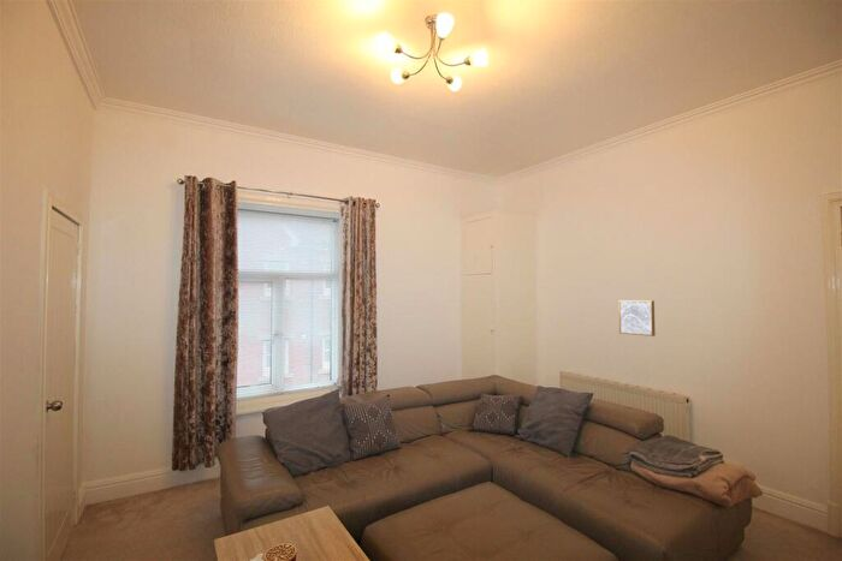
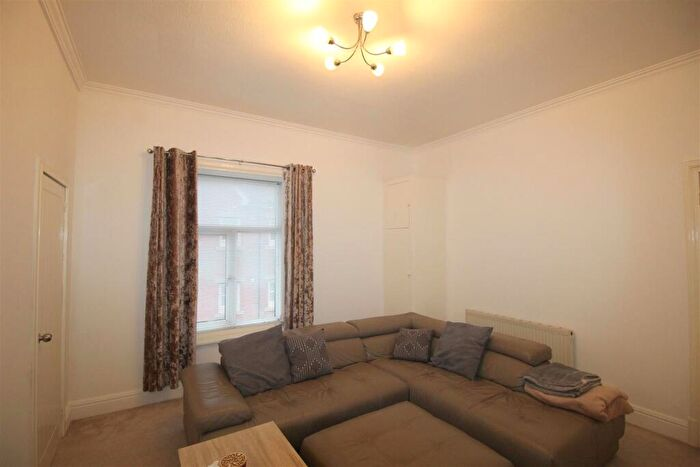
- wall art (635, 317)
